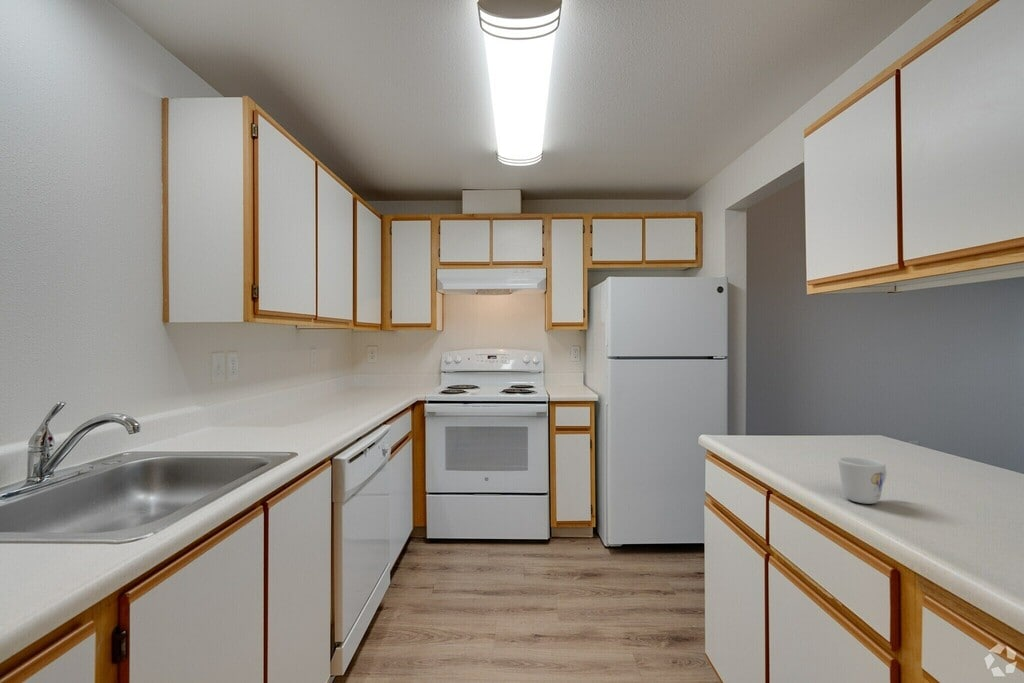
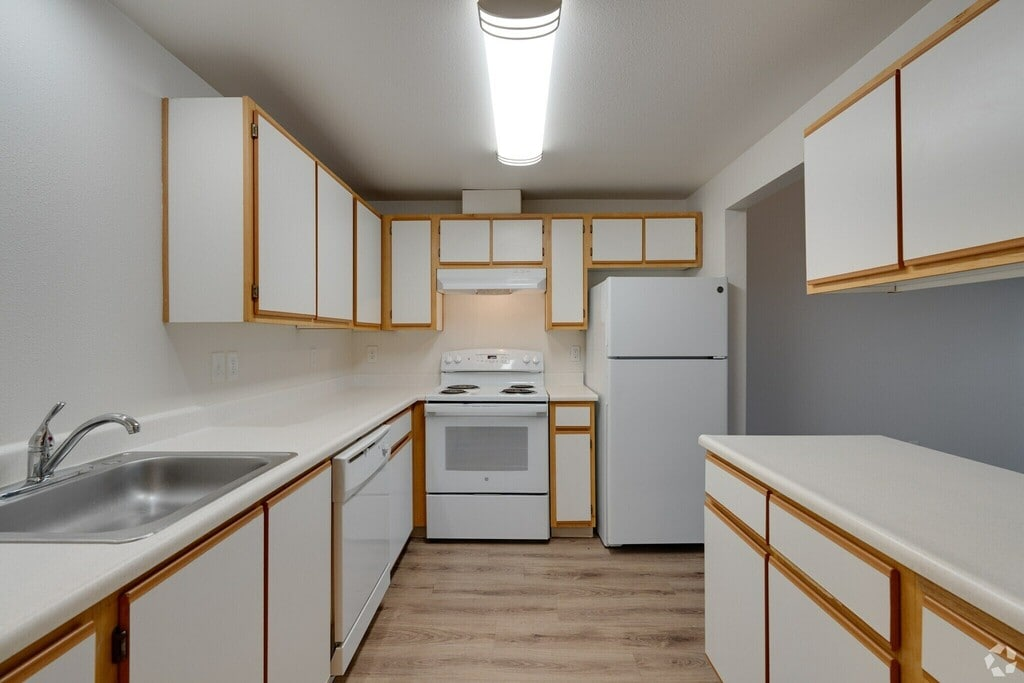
- mug (866, 480)
